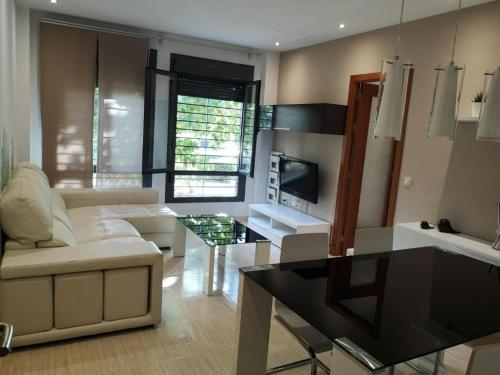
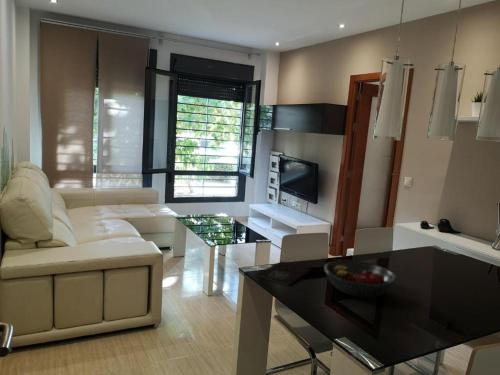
+ book (284, 272)
+ fruit bowl (359, 278)
